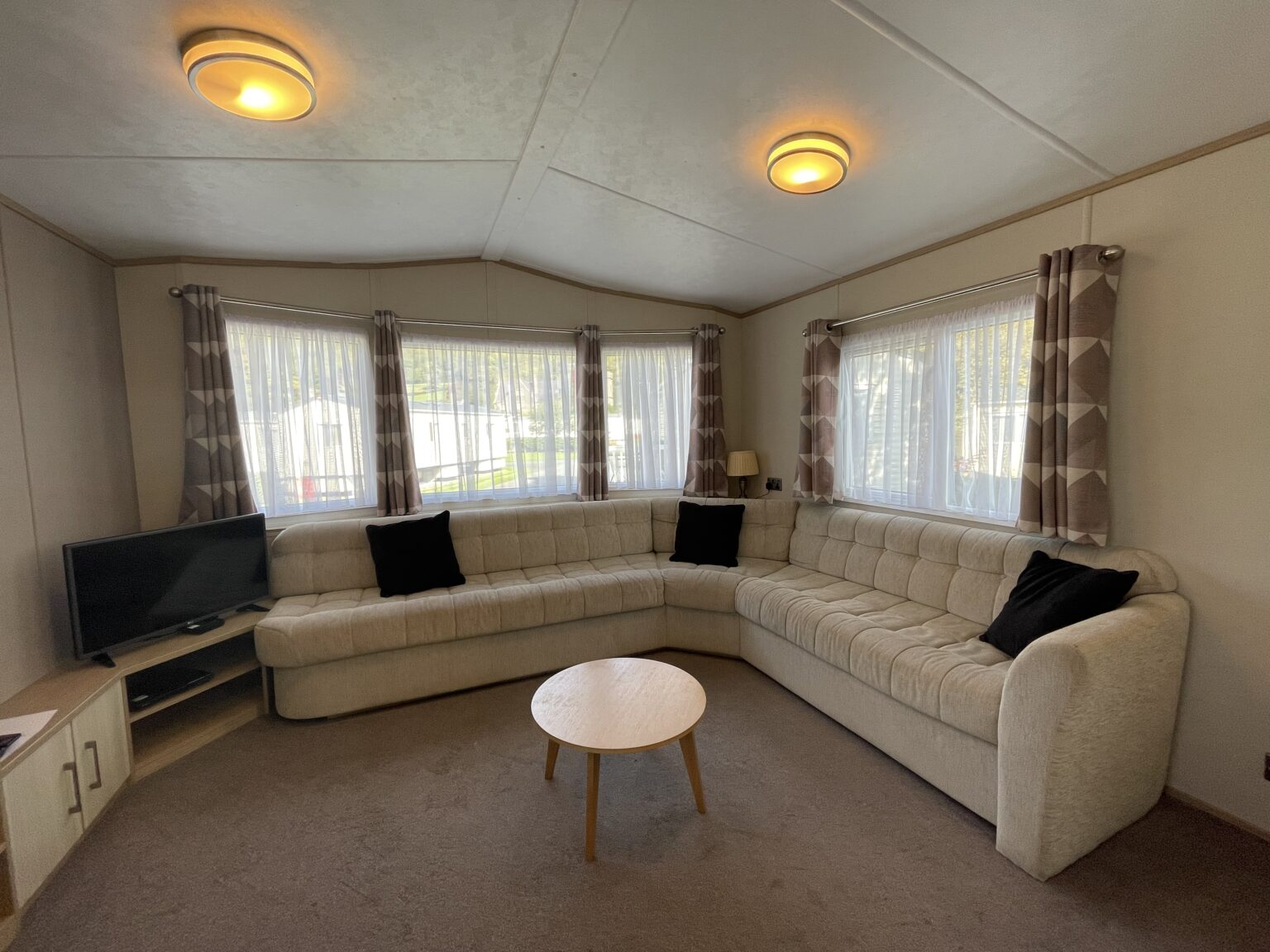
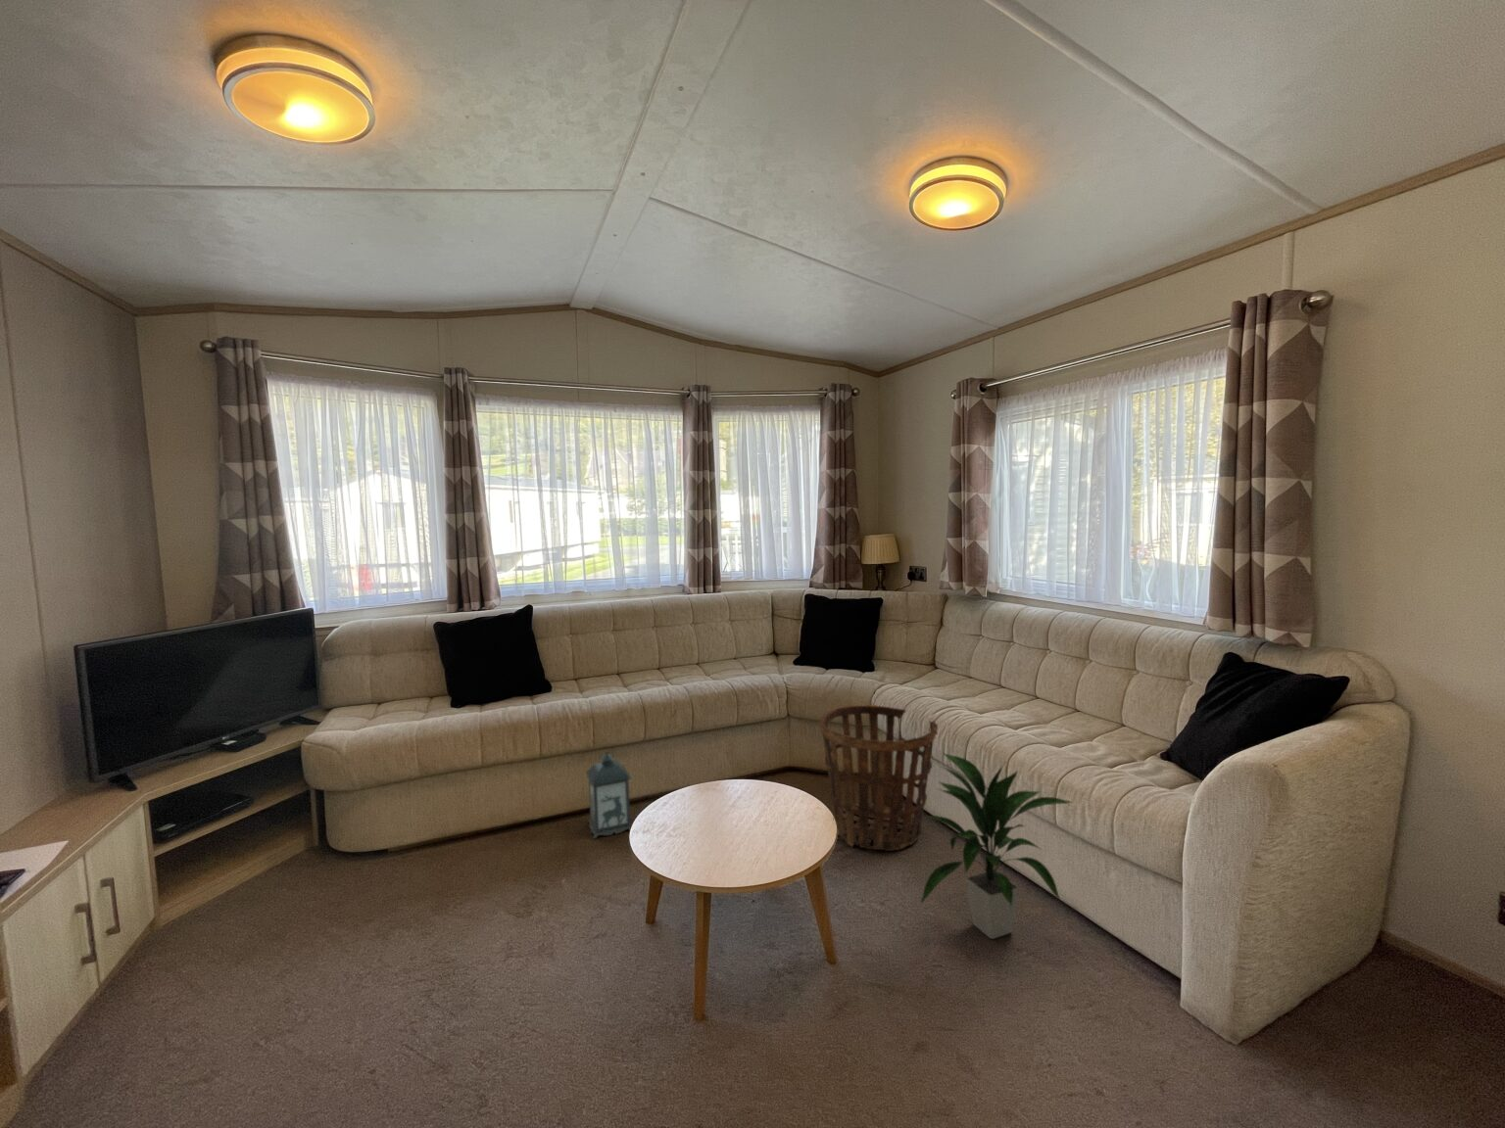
+ basket (878, 775)
+ lantern (608, 788)
+ indoor plant (984, 841)
